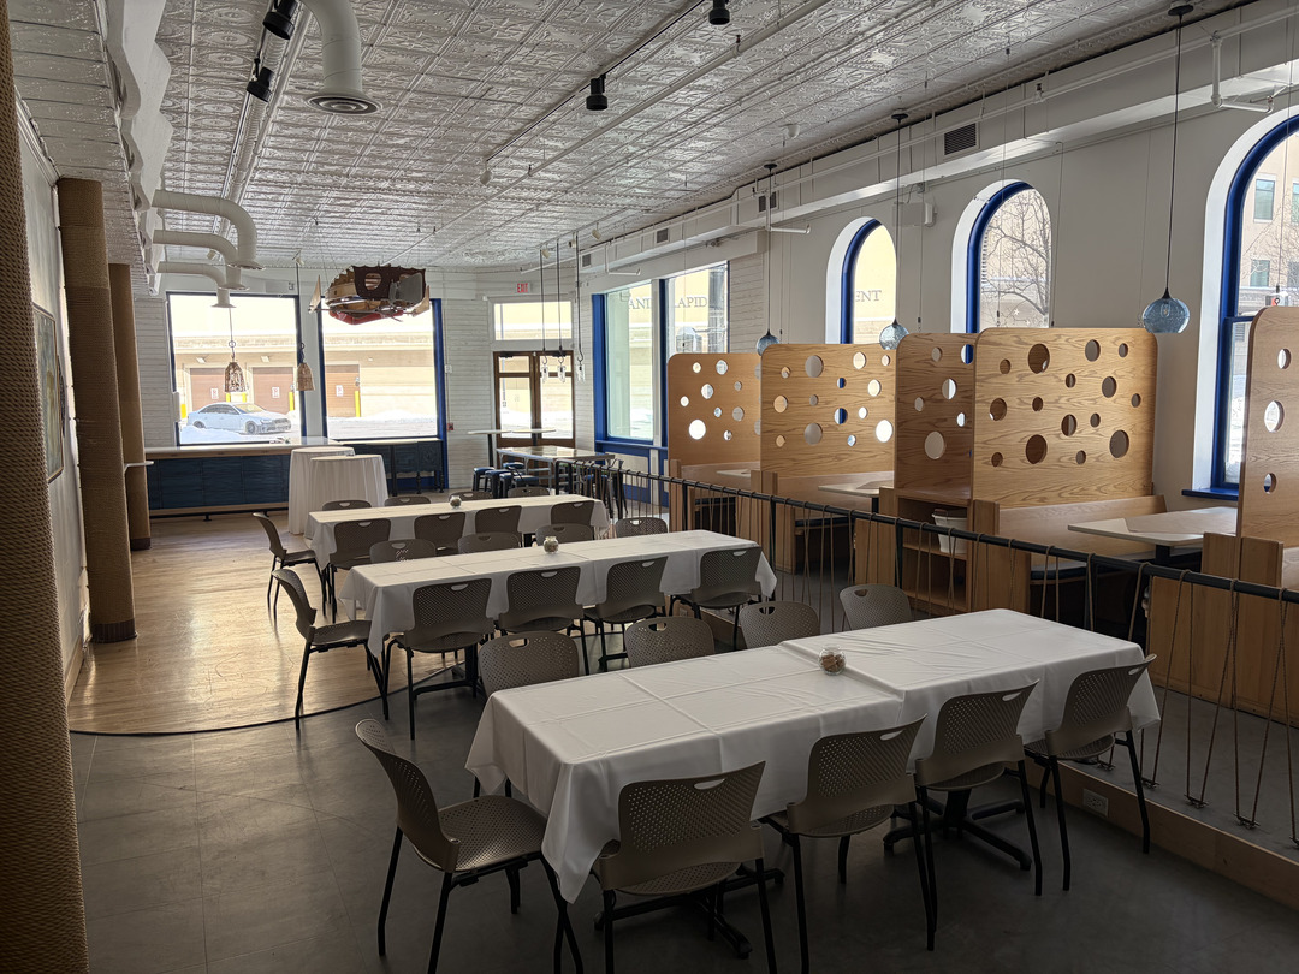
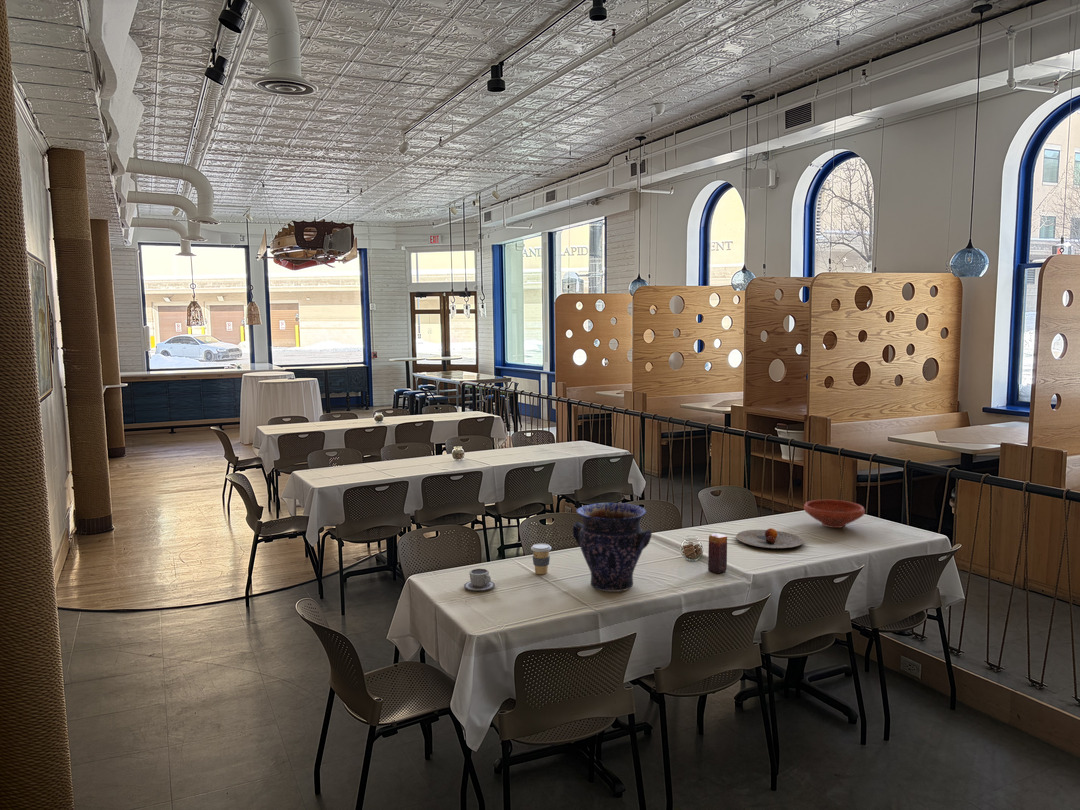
+ candle (717, 552)
+ coffee cup (541, 559)
+ plate (769, 535)
+ vase (611, 548)
+ bowl (833, 515)
+ cup (479, 579)
